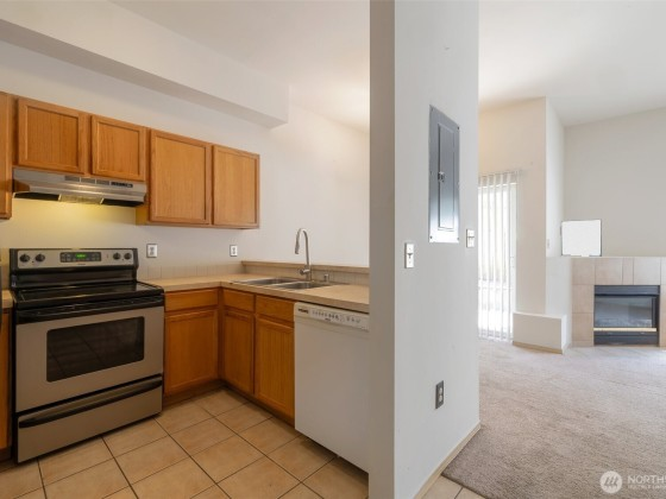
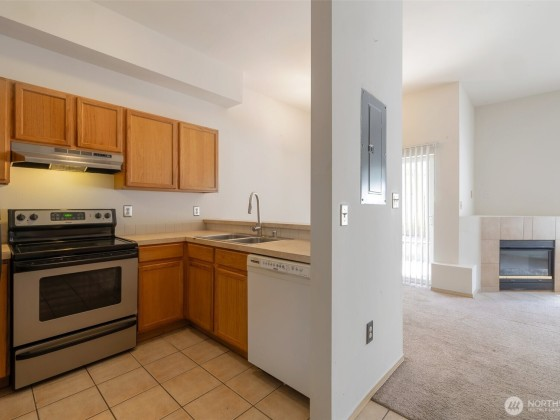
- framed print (580, 241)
